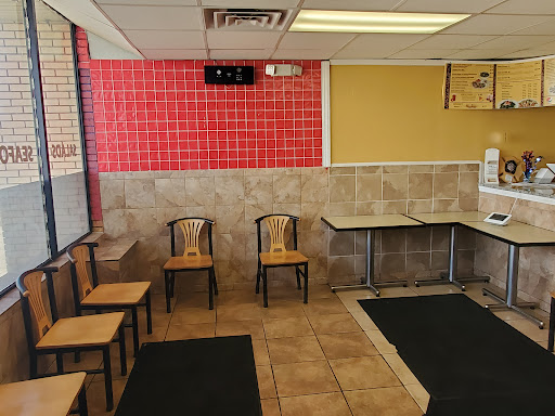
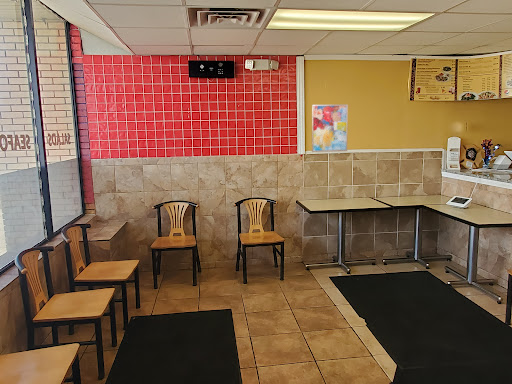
+ wall art (329, 128)
